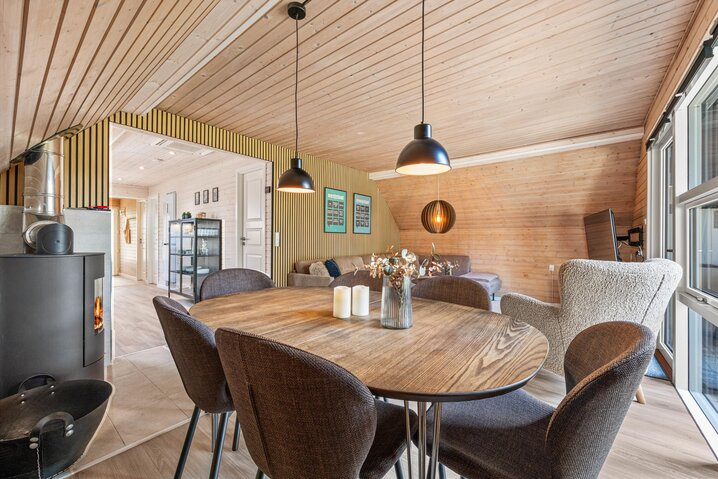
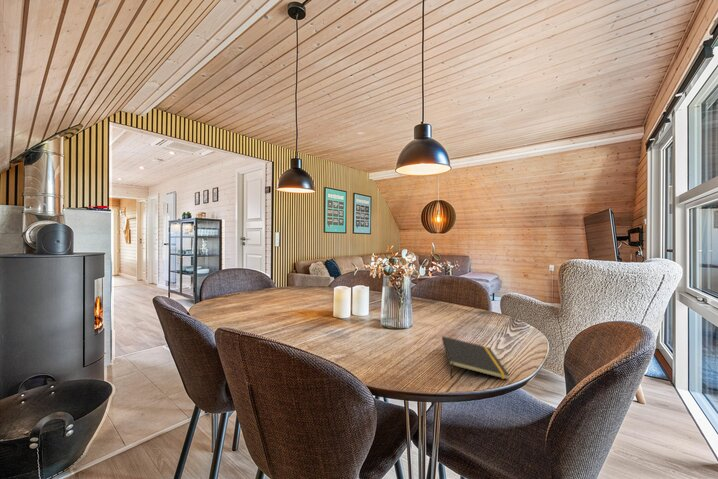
+ notepad (471, 355)
